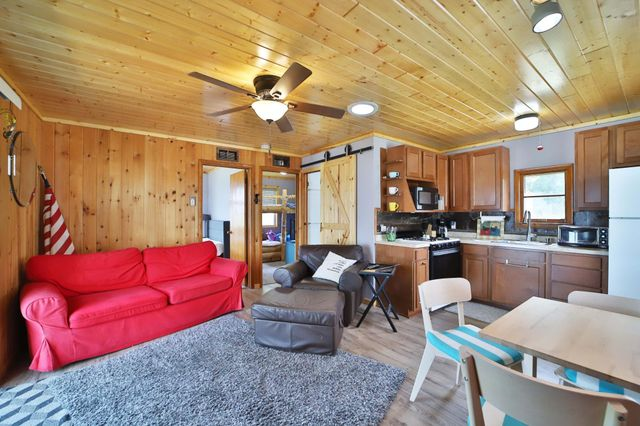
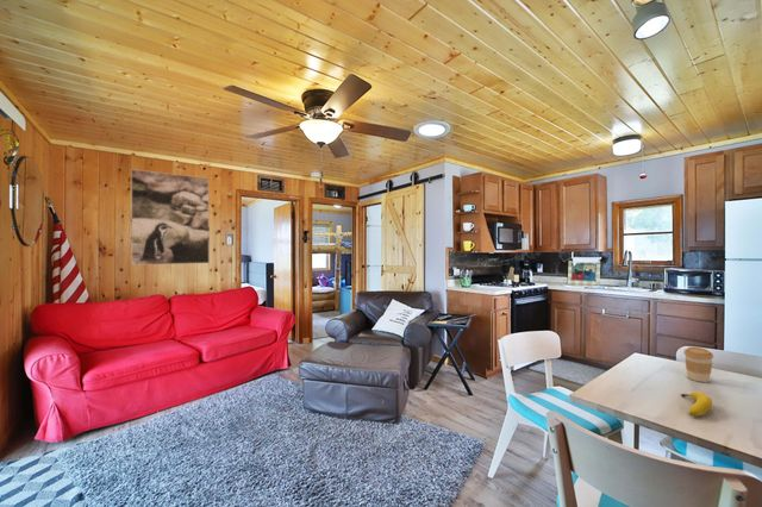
+ fruit (697, 401)
+ coffee cup (698, 363)
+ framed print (171, 219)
